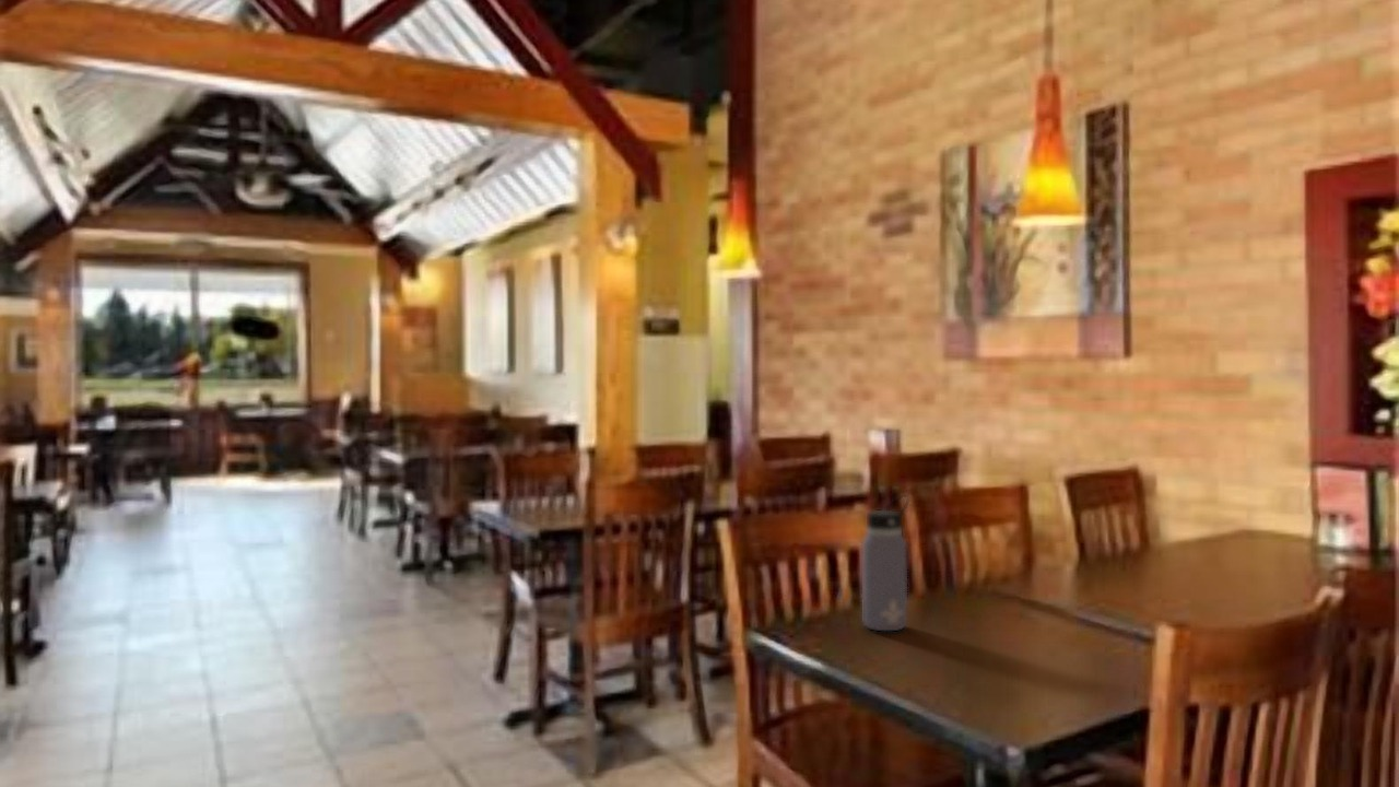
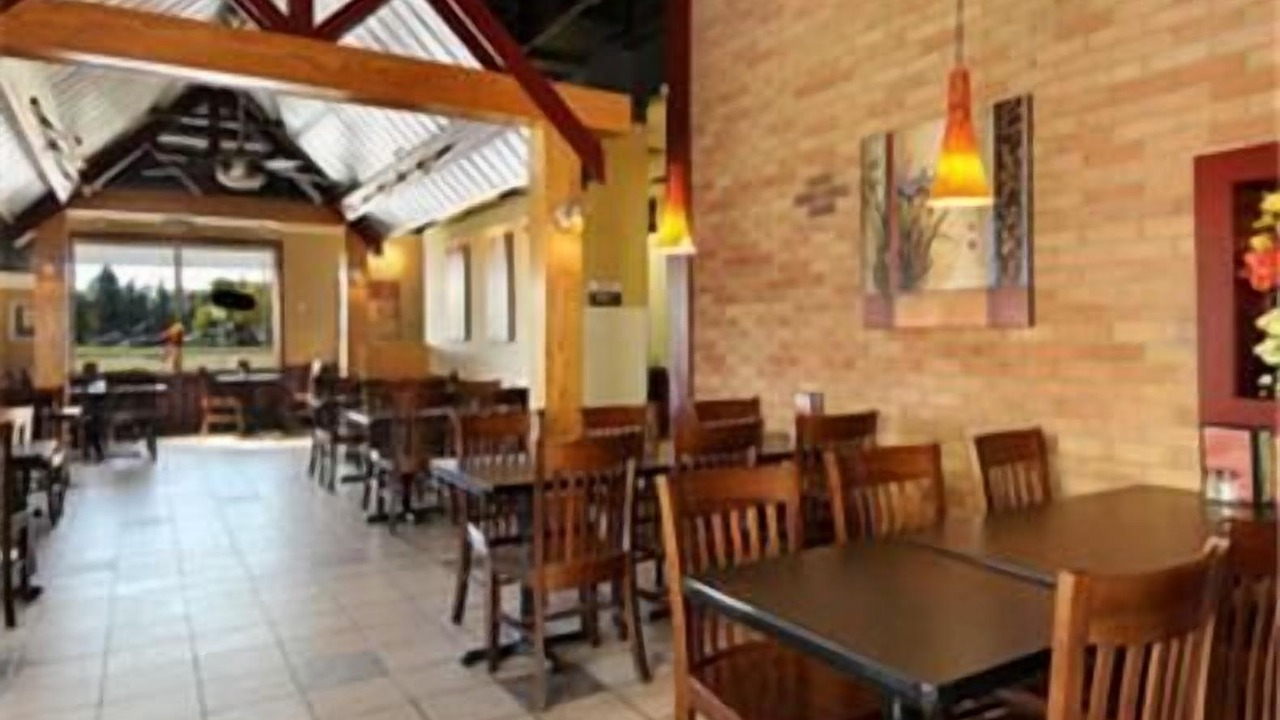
- water bottle (886, 561)
